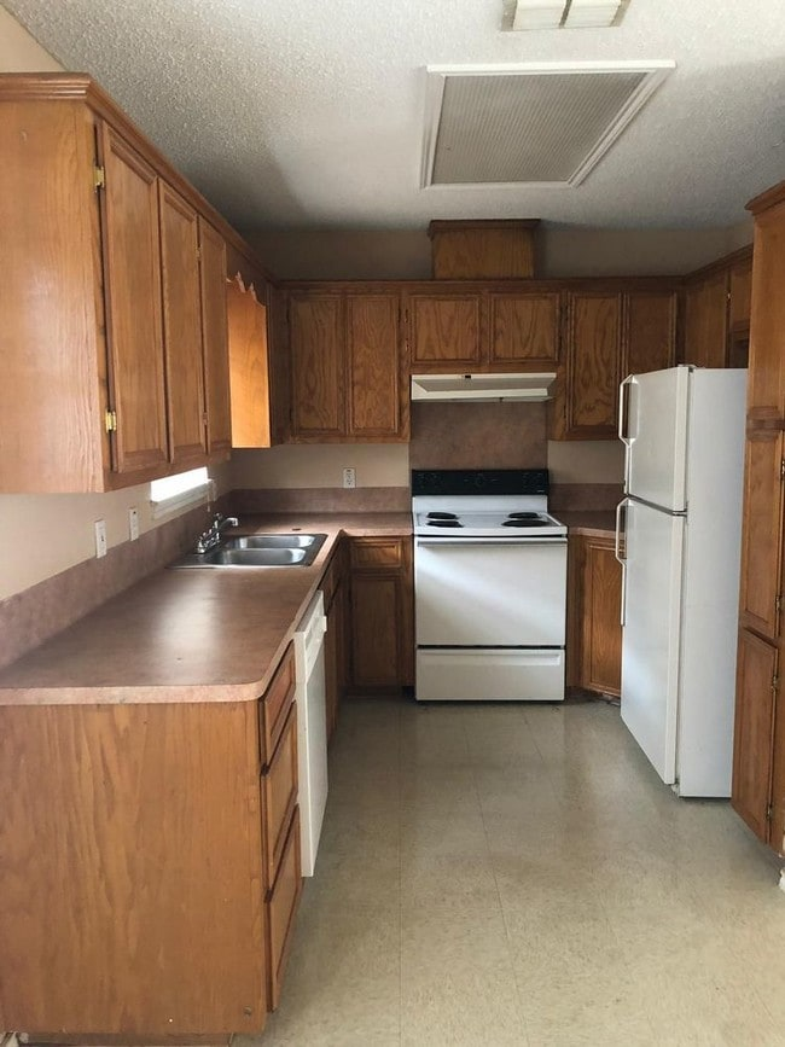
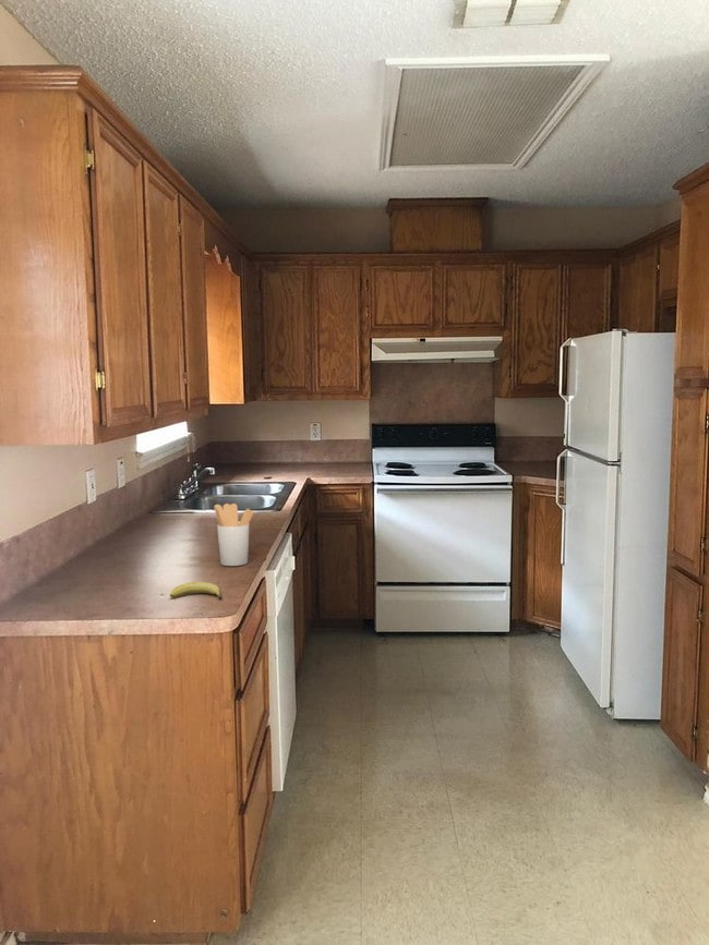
+ utensil holder (230, 532)
+ fruit (199, 590)
